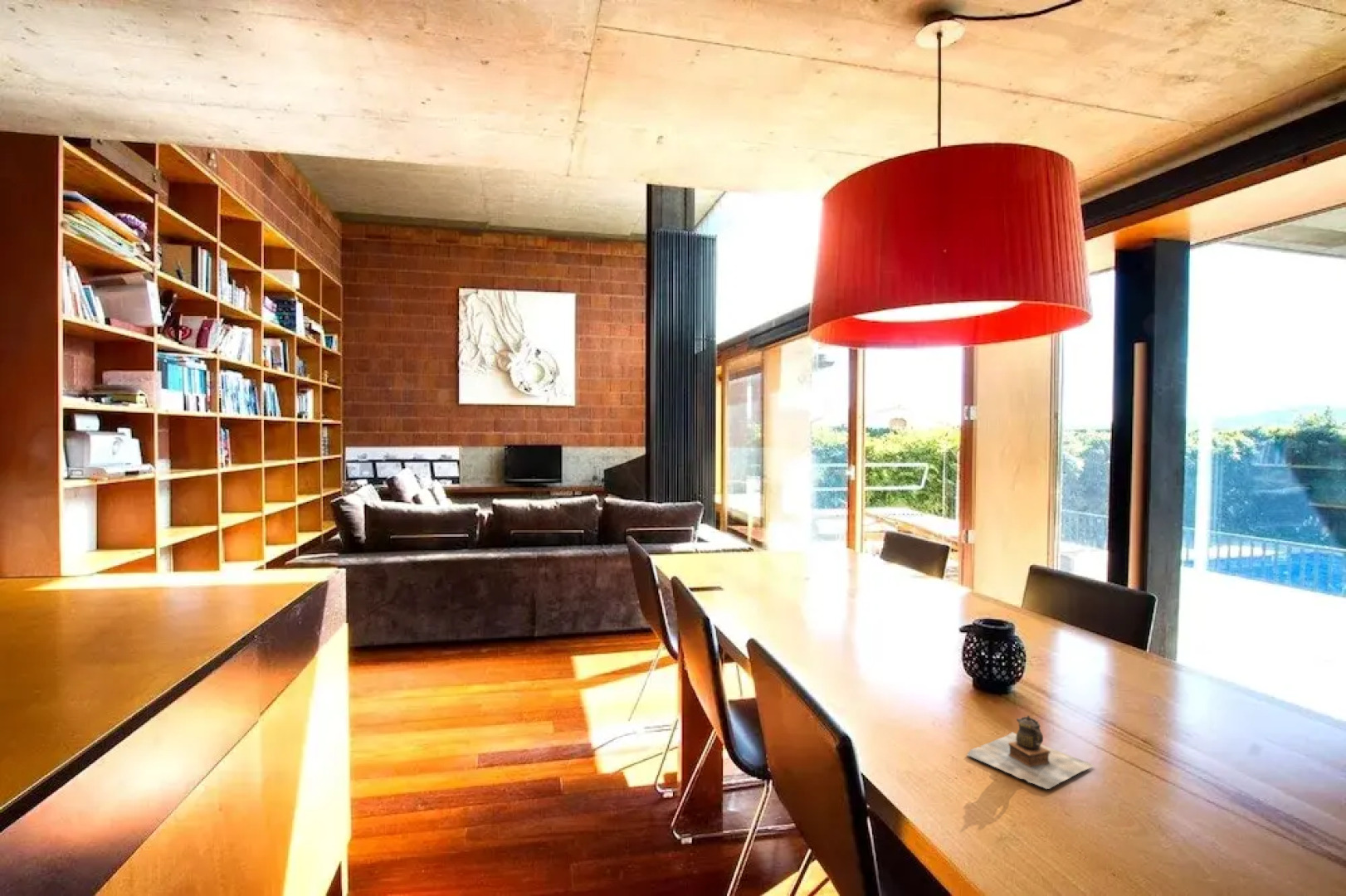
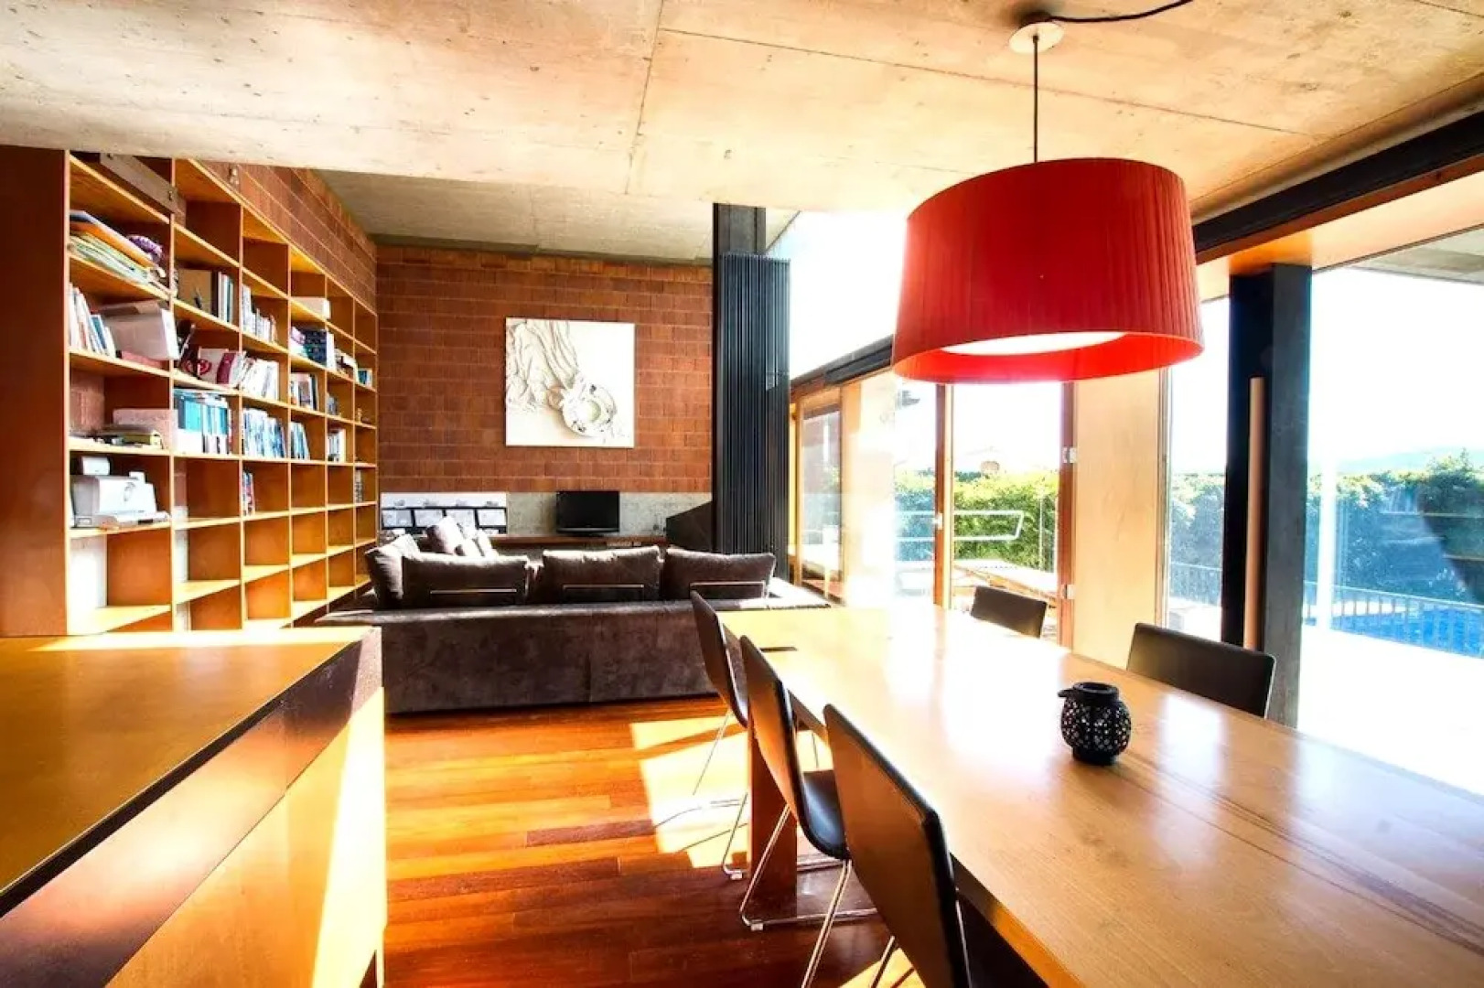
- teapot (1028, 738)
